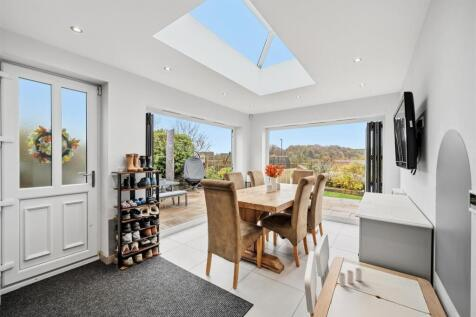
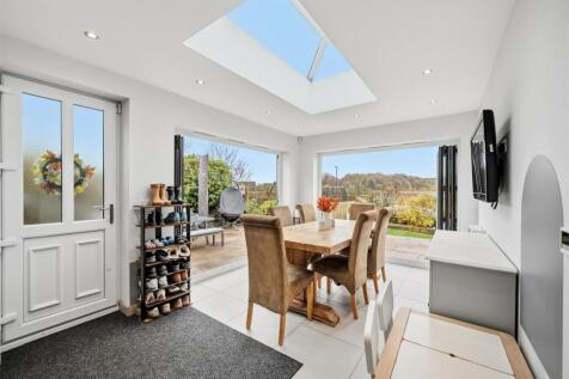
- toilet paper roll (350, 276)
